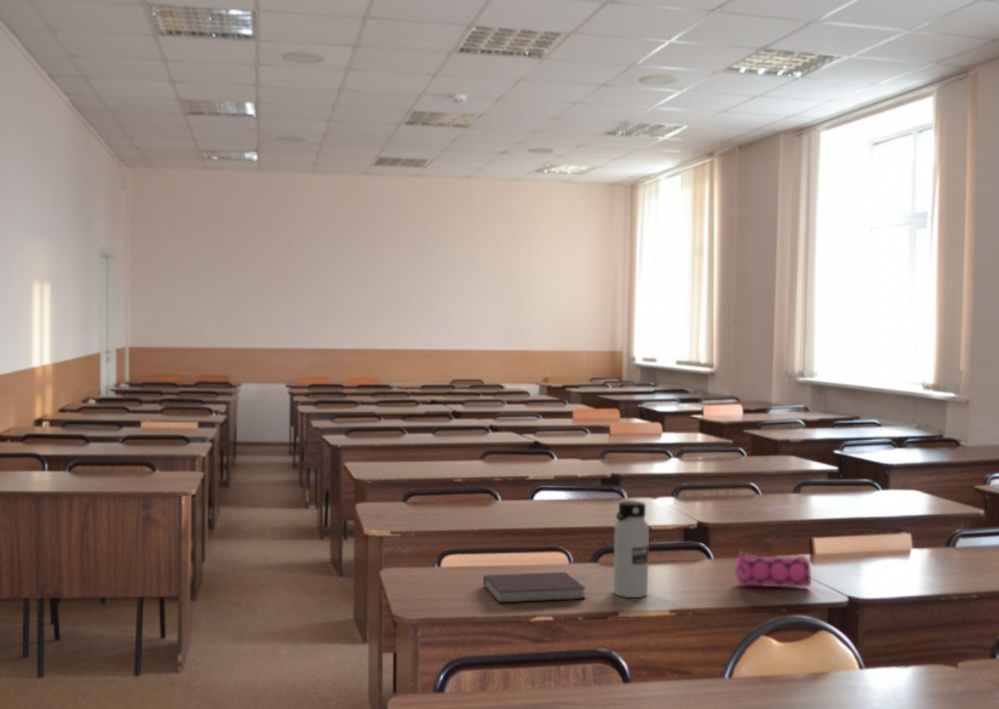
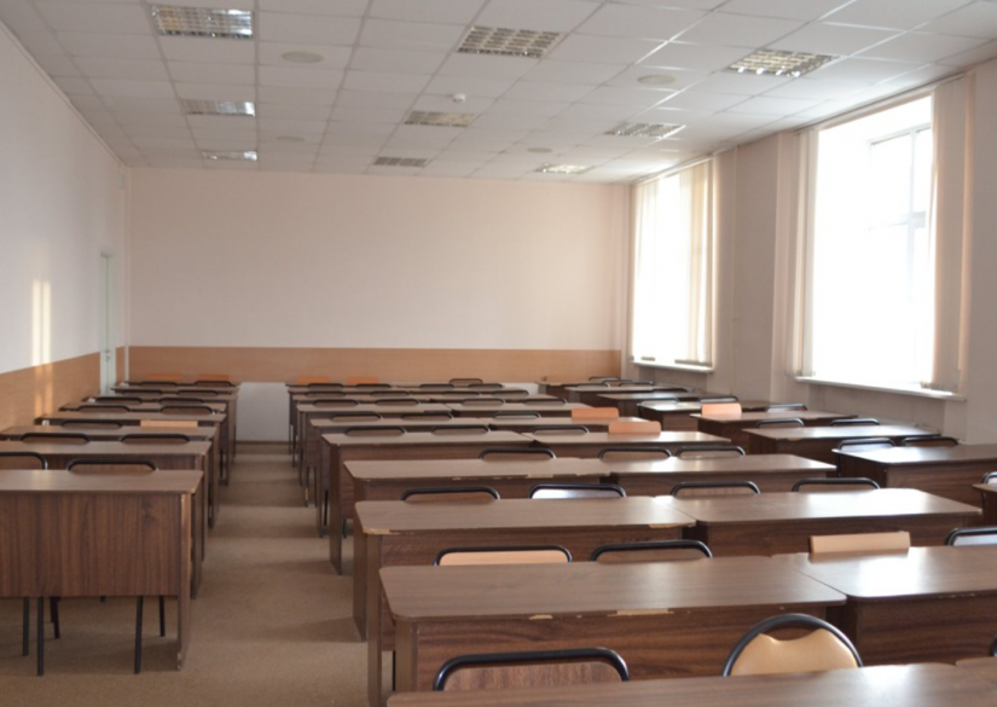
- water bottle (631, 548)
- pencil case (773, 568)
- notebook (533, 587)
